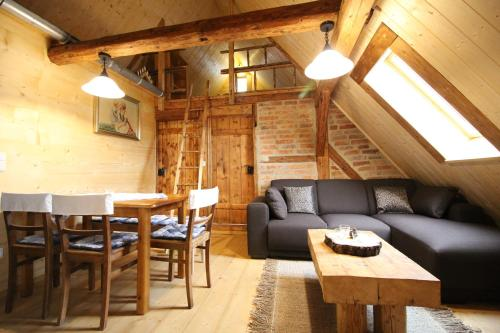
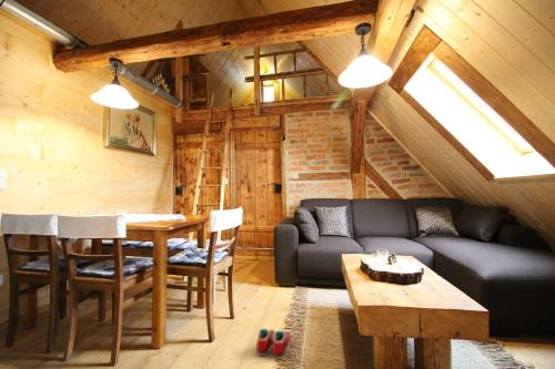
+ shoe (274, 336)
